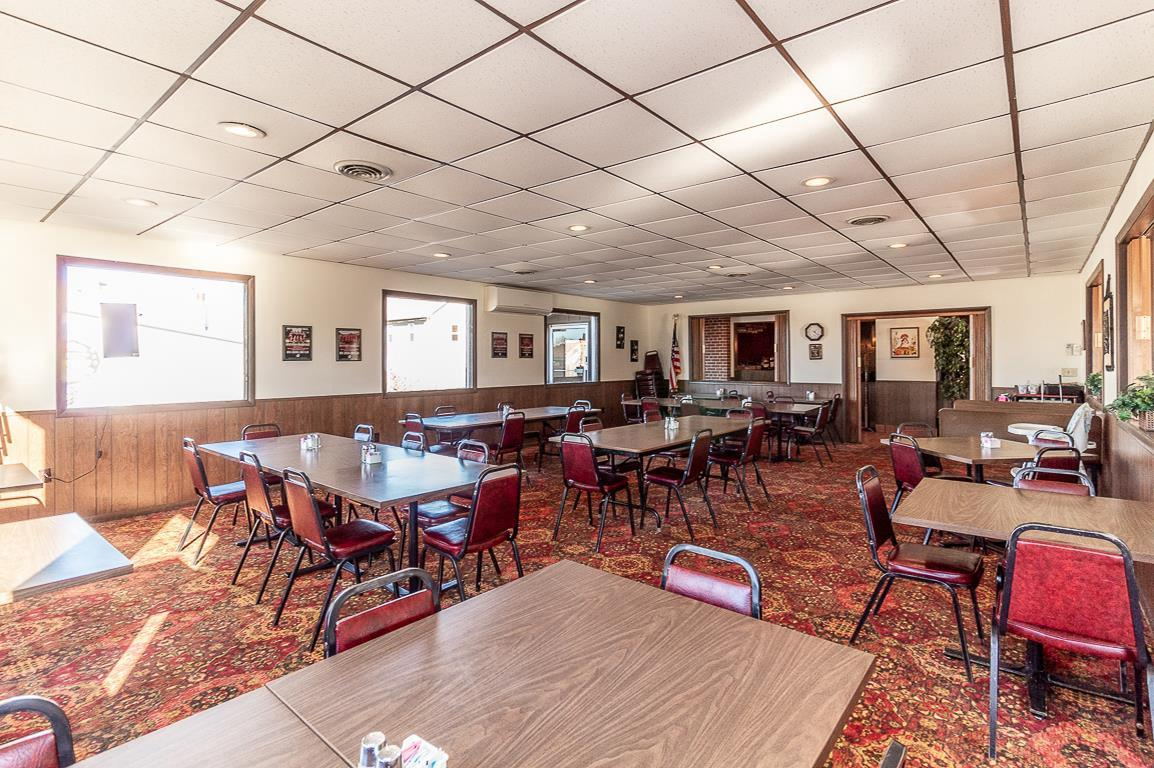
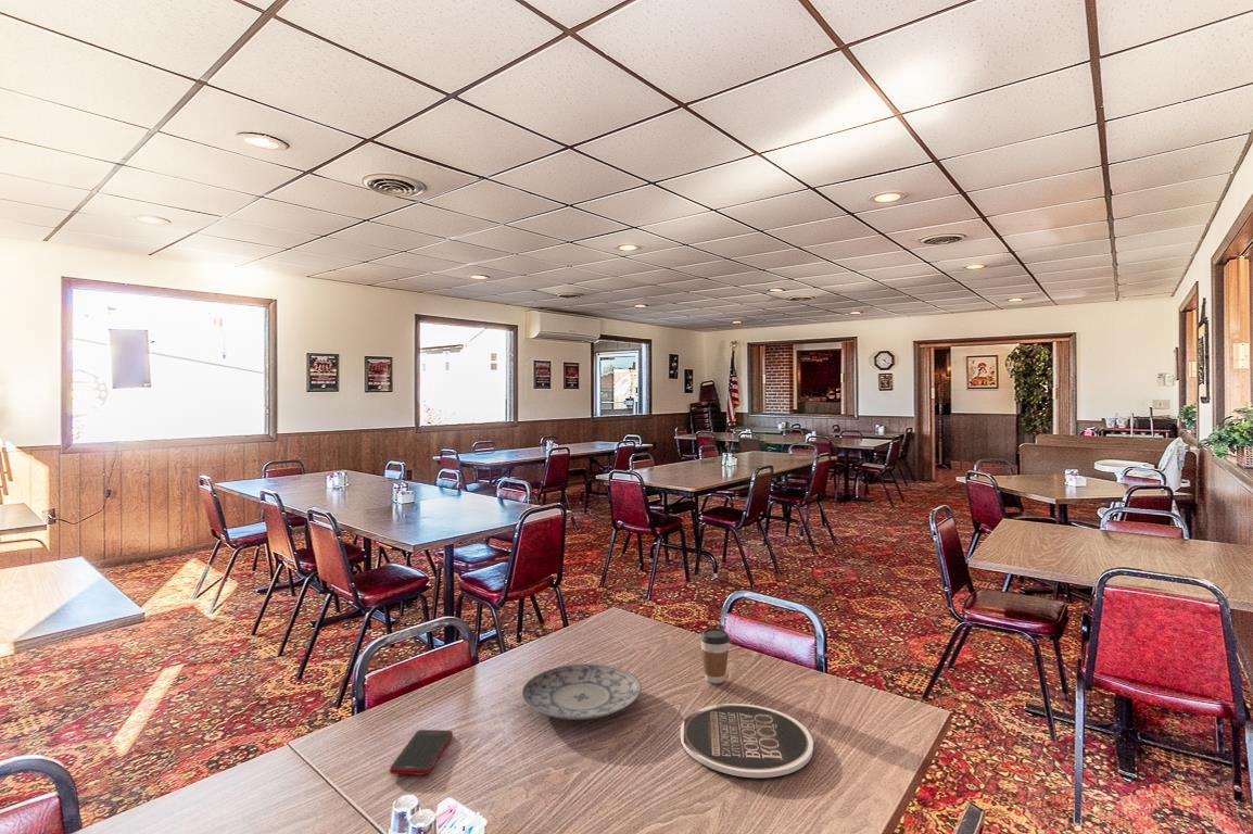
+ cell phone (422, 750)
+ coffee cup (714, 656)
+ plate (745, 736)
+ plate (581, 694)
